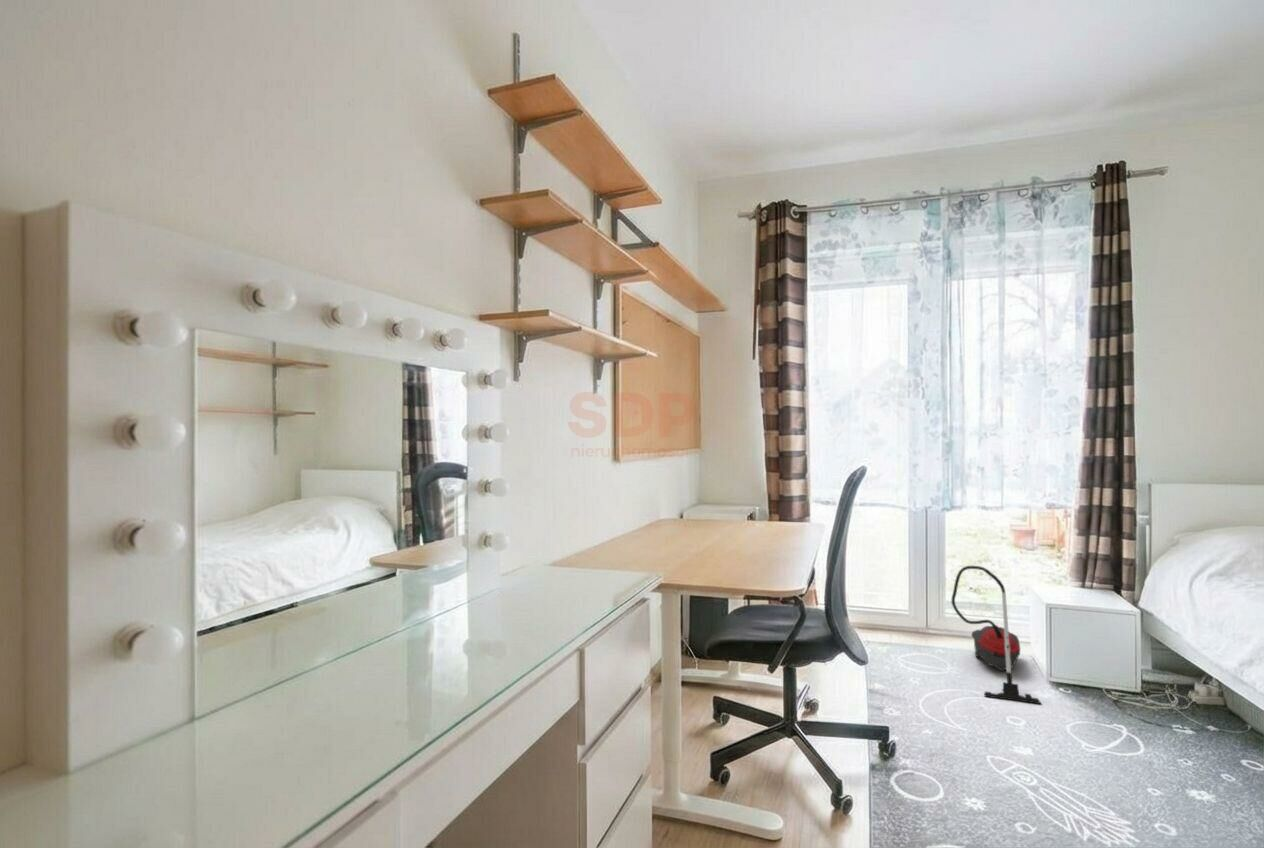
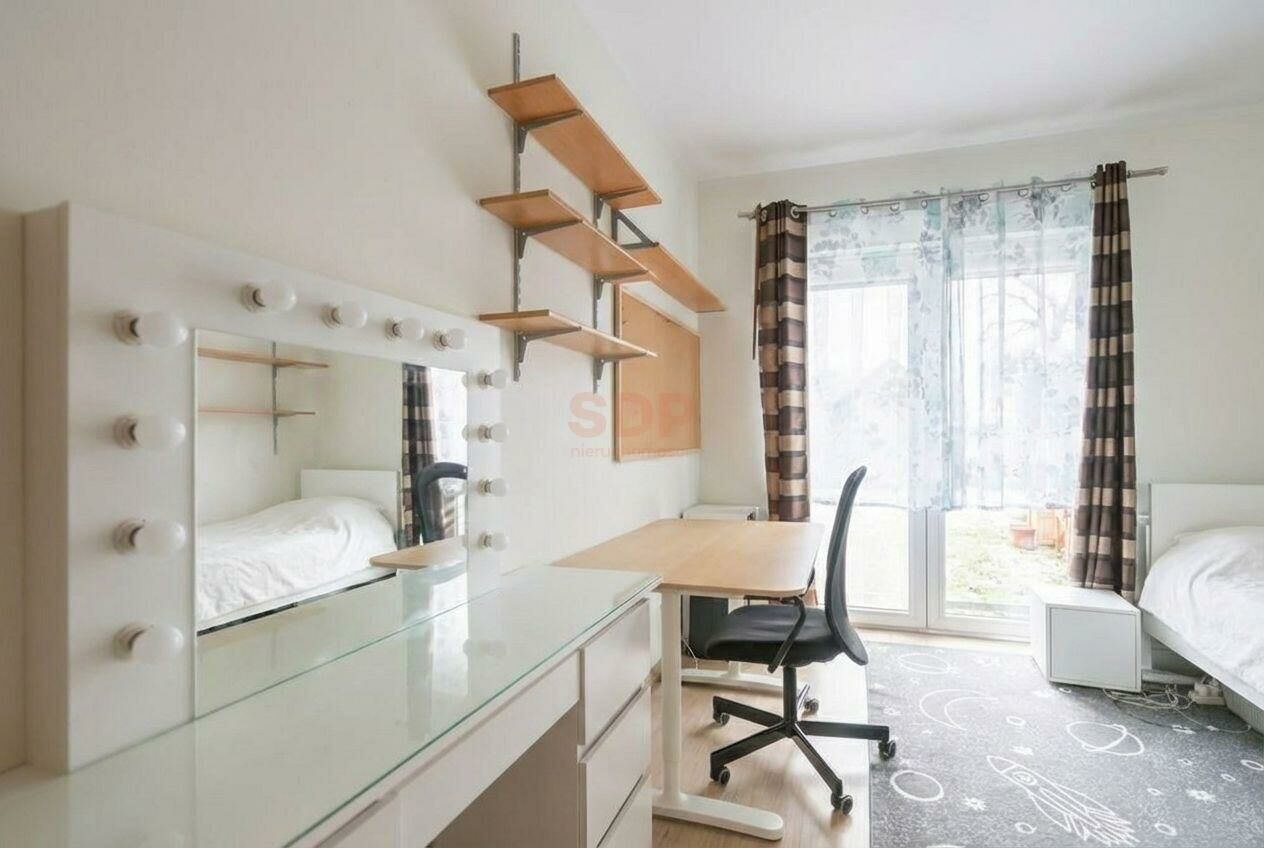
- vacuum cleaner (989, 620)
